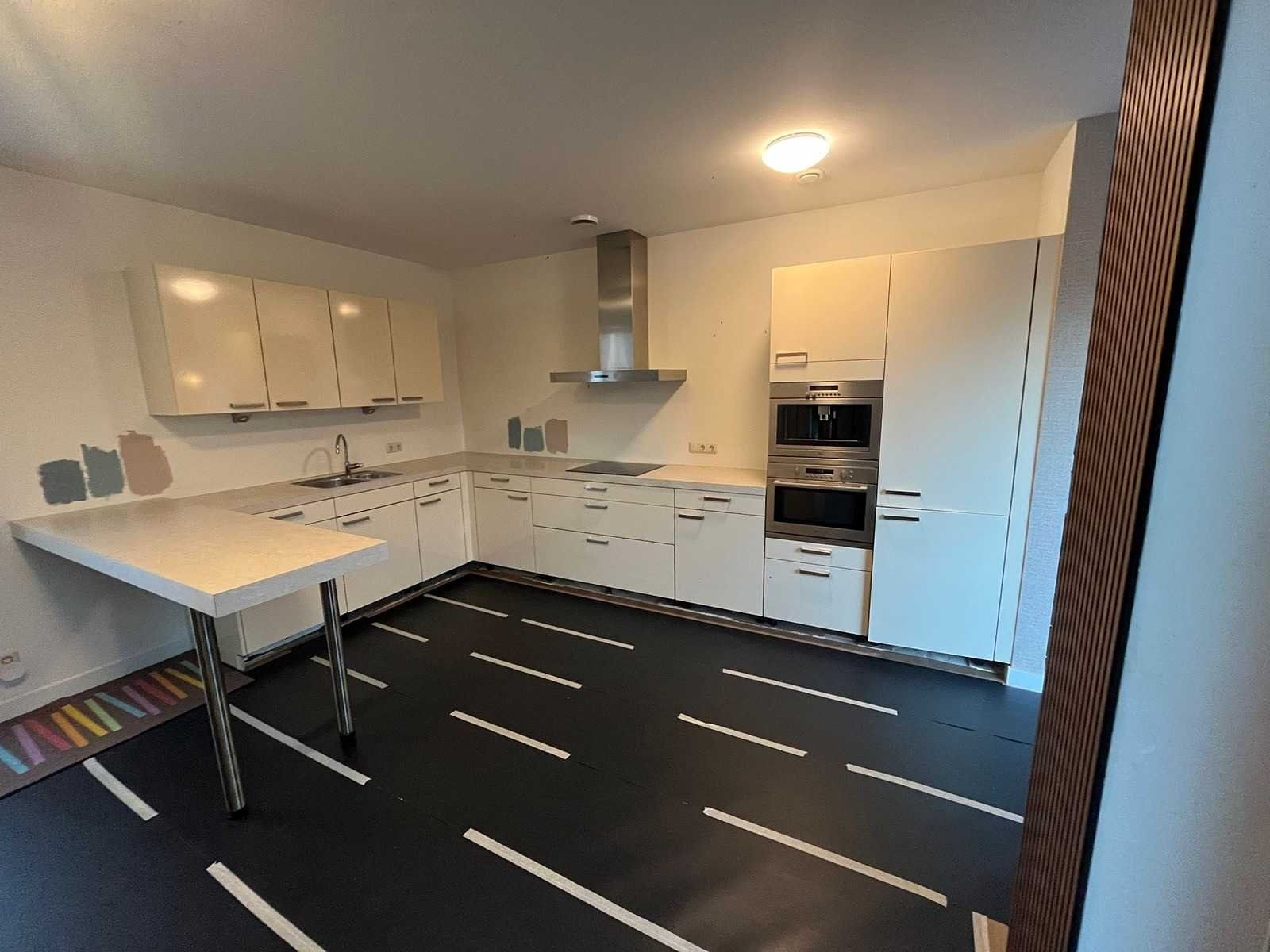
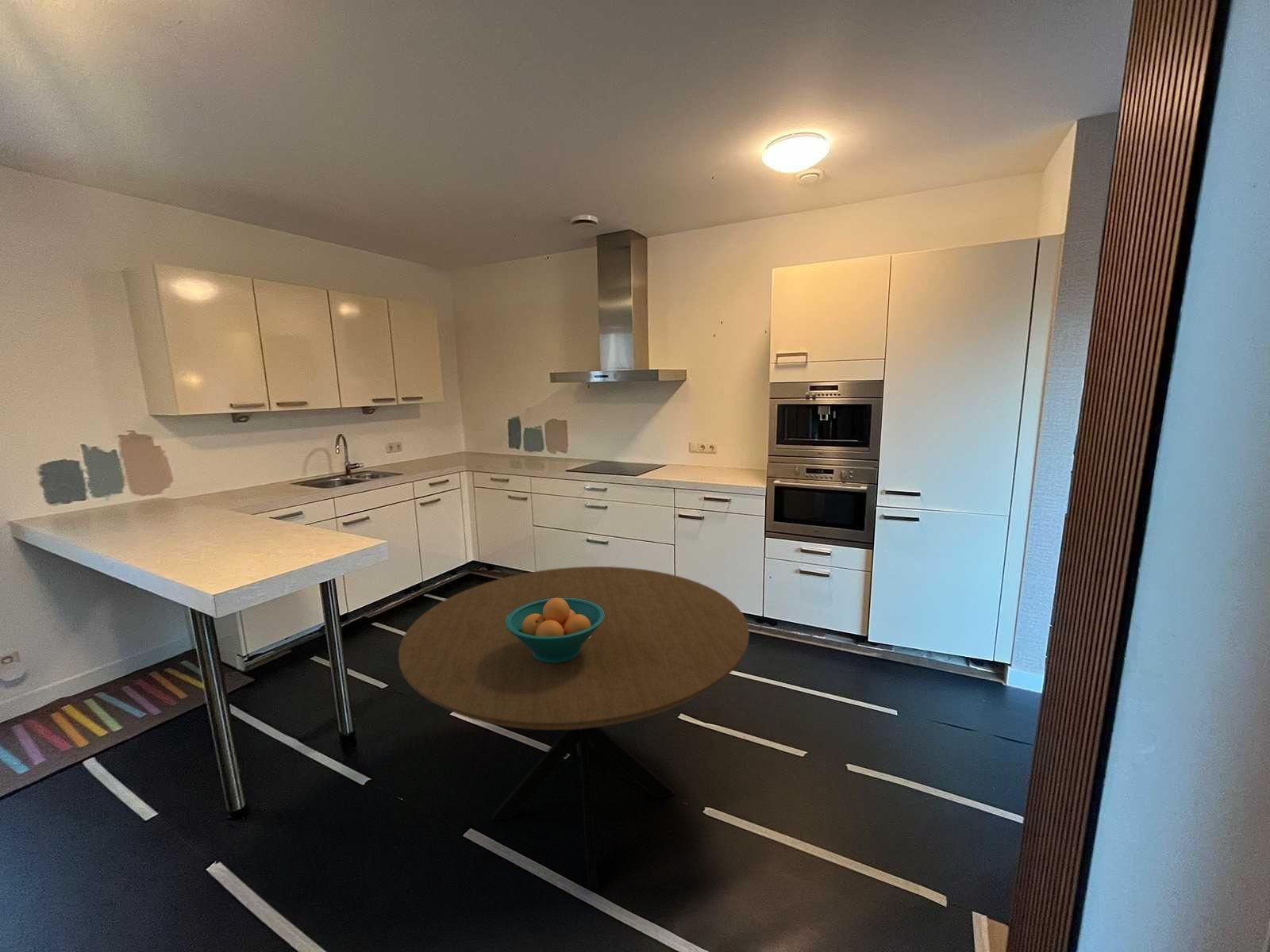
+ dining table (583, 715)
+ fruit bowl (556, 625)
